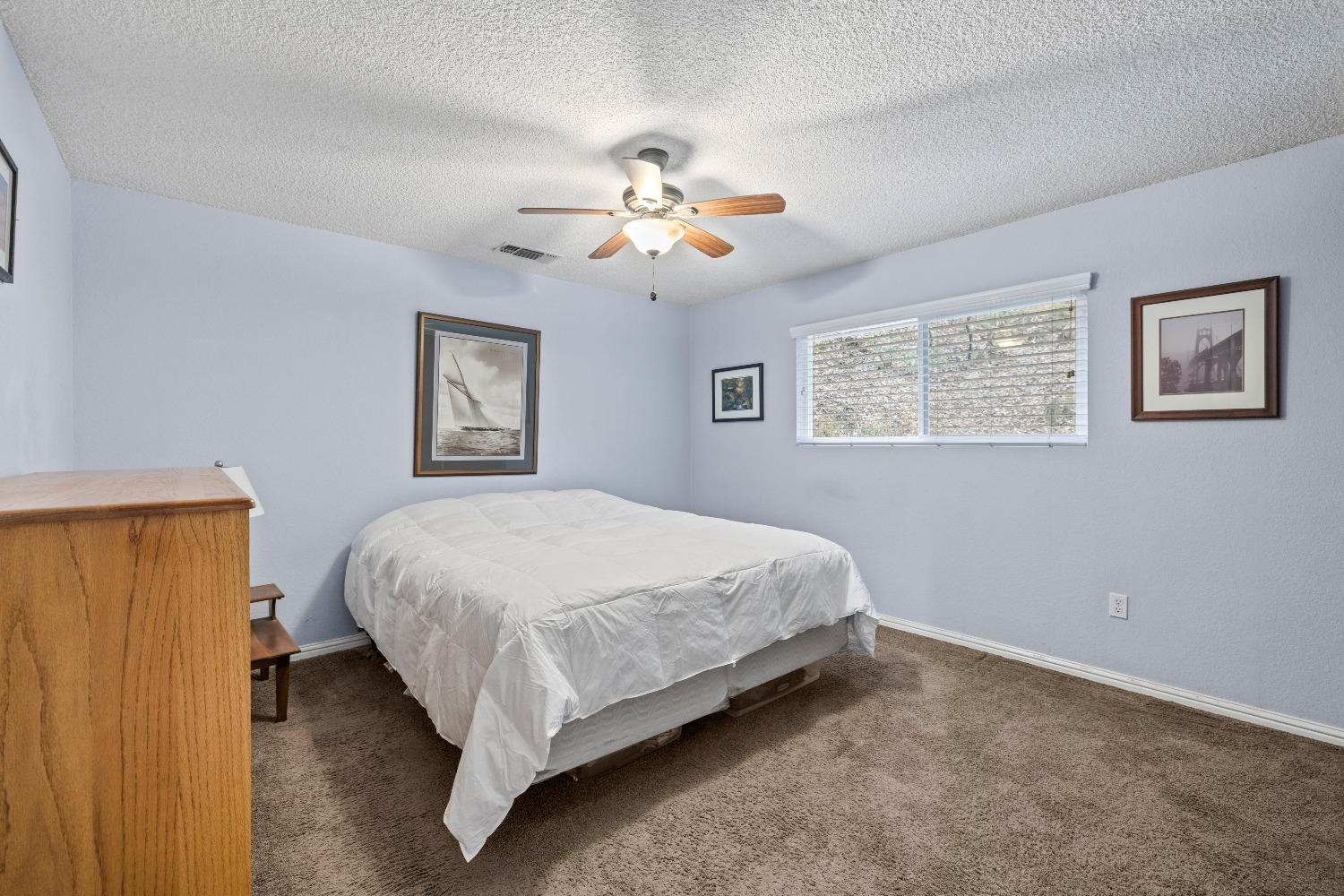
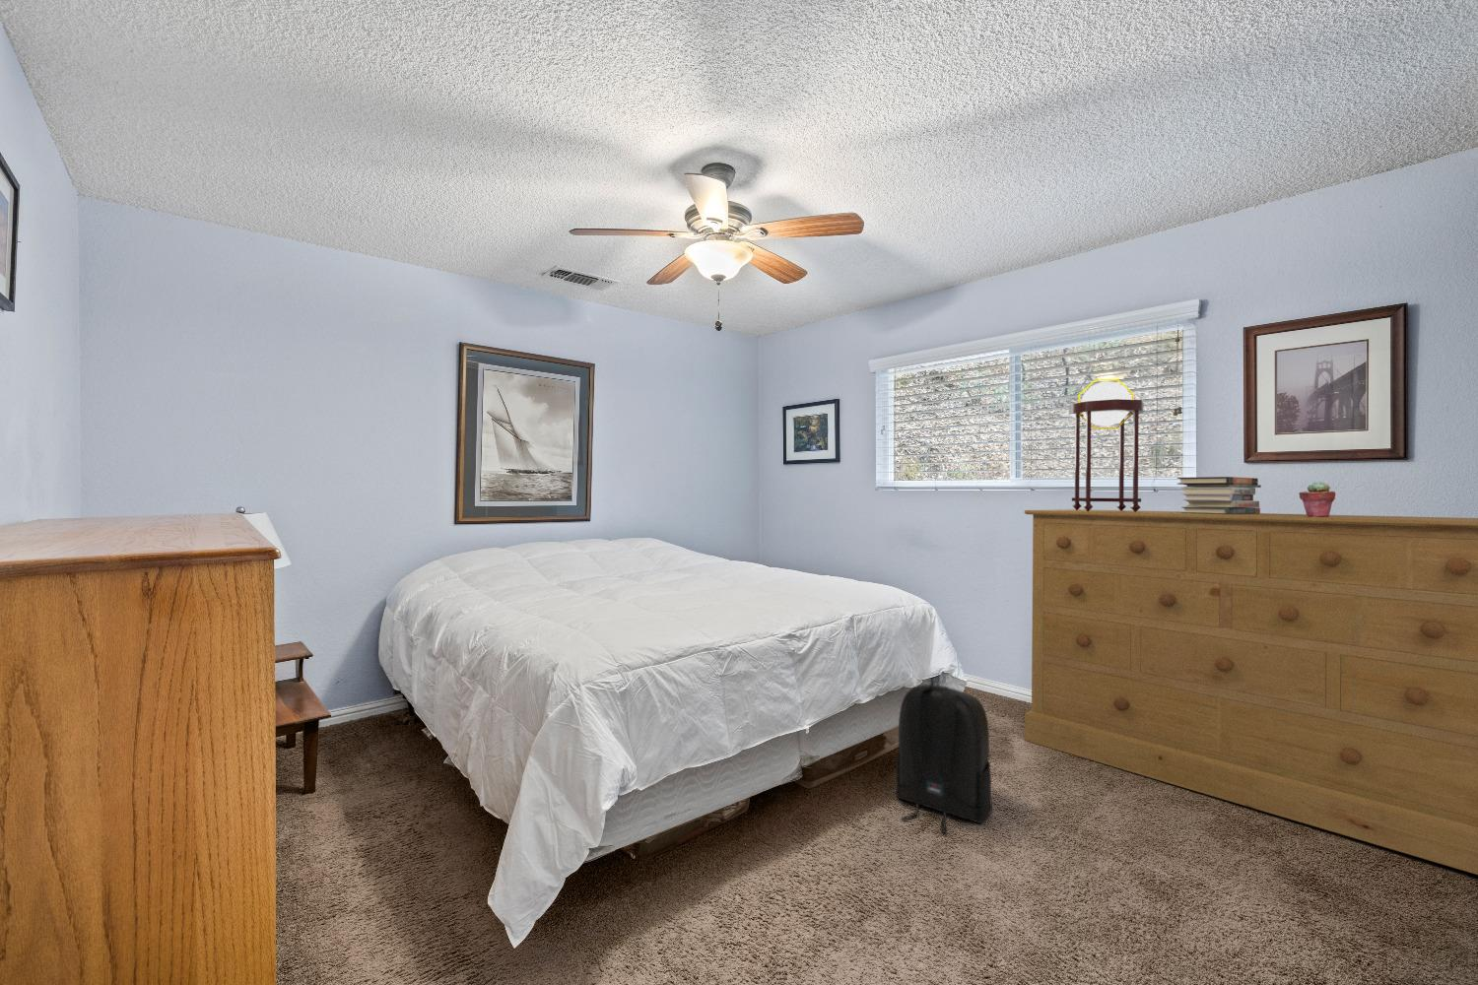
+ dresser (1240, 646)
+ book stack (1217, 495)
+ potted succulent (1317, 497)
+ table lamp (1119, 444)
+ backpack (940, 743)
